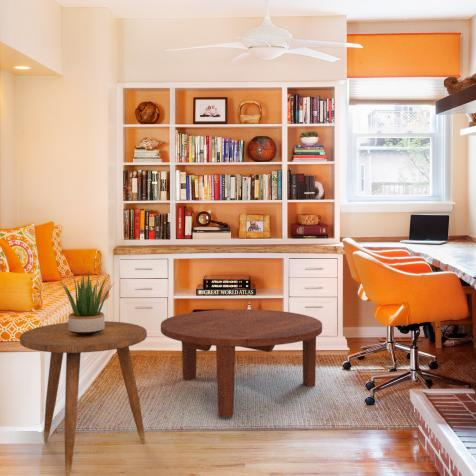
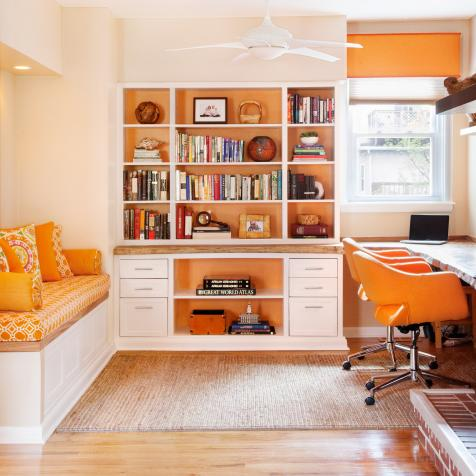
- potted plant (86, 300)
- coffee table (234, 357)
- side table (77, 393)
